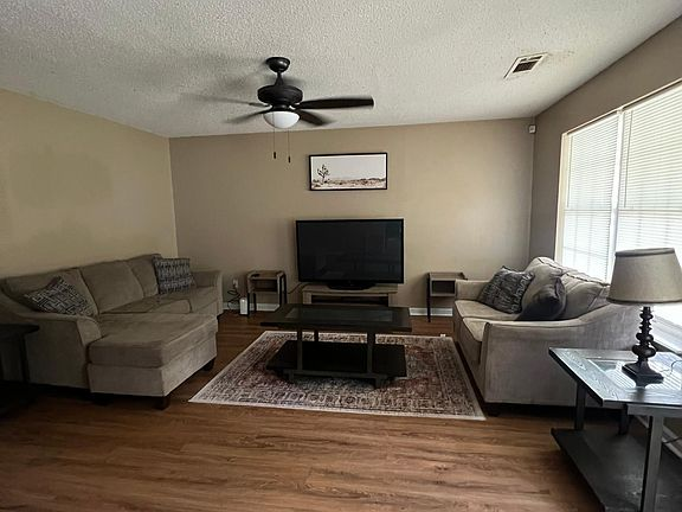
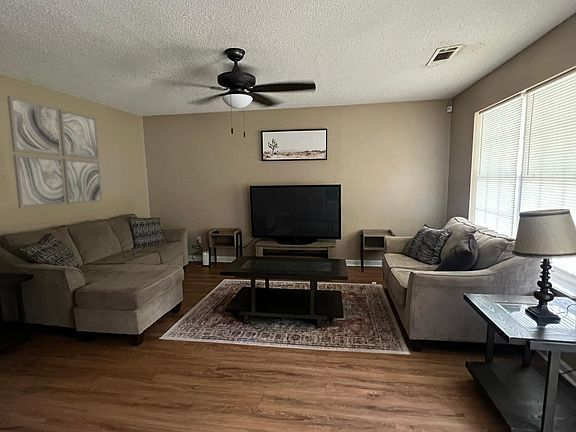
+ wall art (61, 158)
